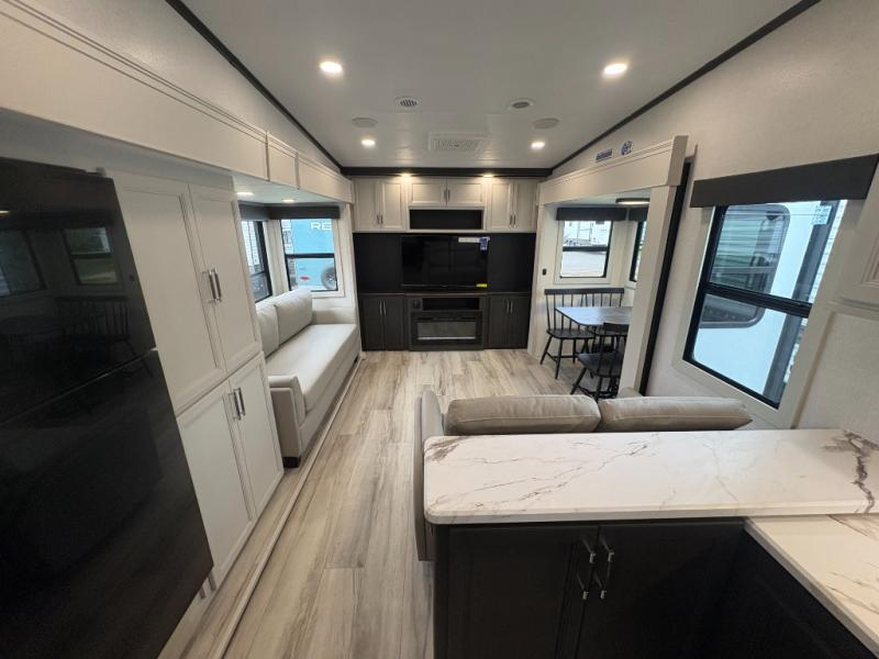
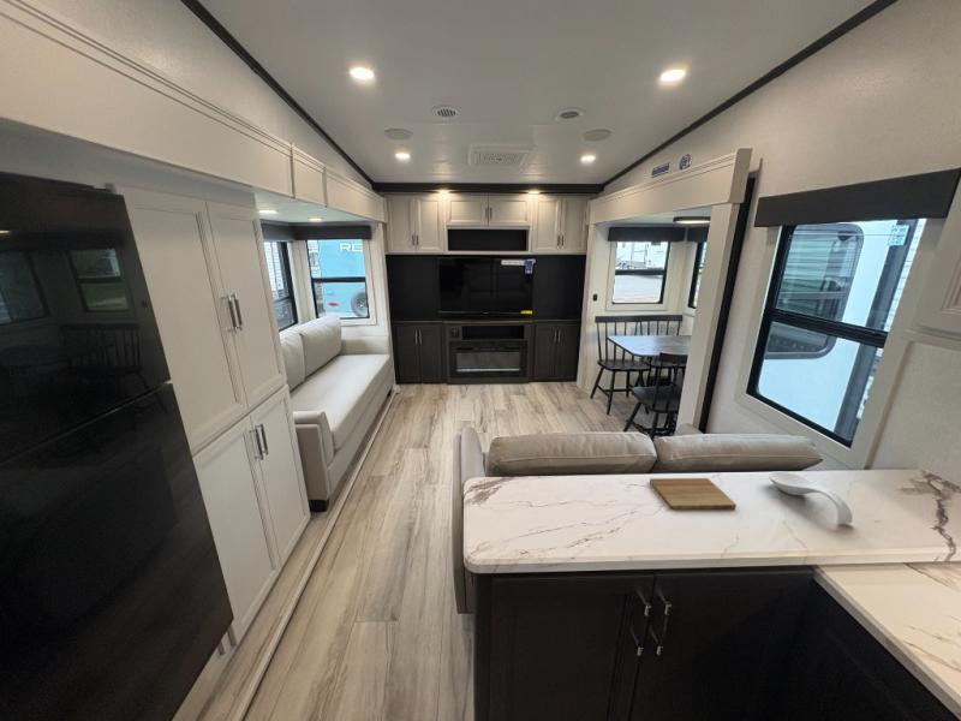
+ spoon rest (808, 490)
+ cutting board (690, 491)
